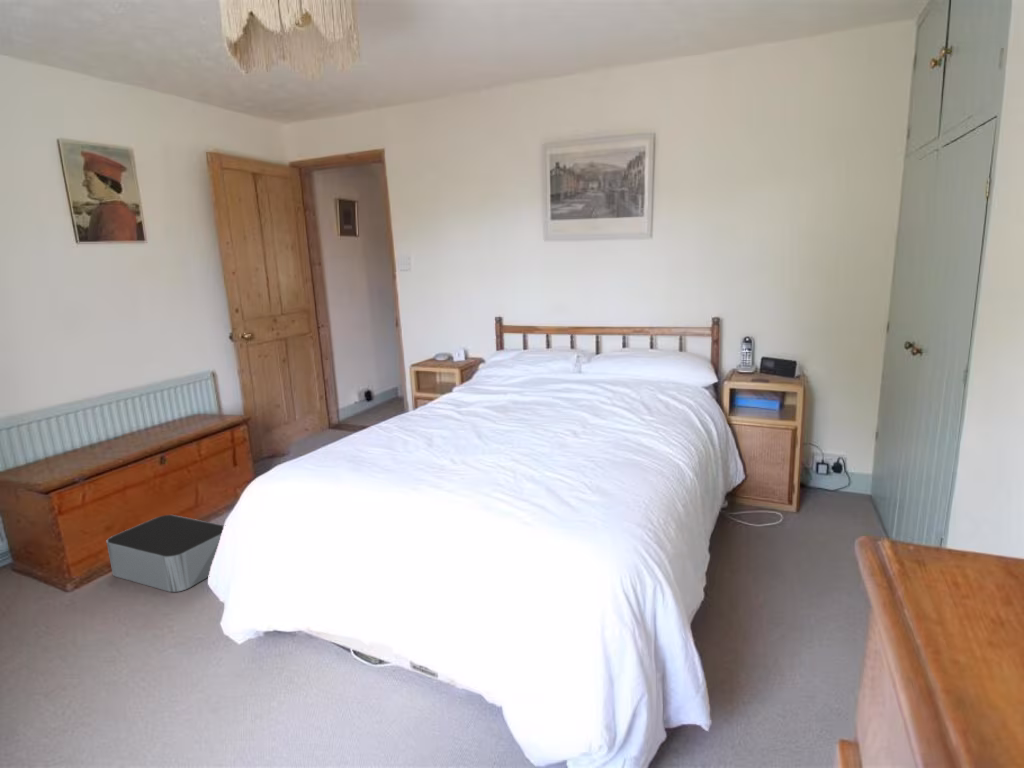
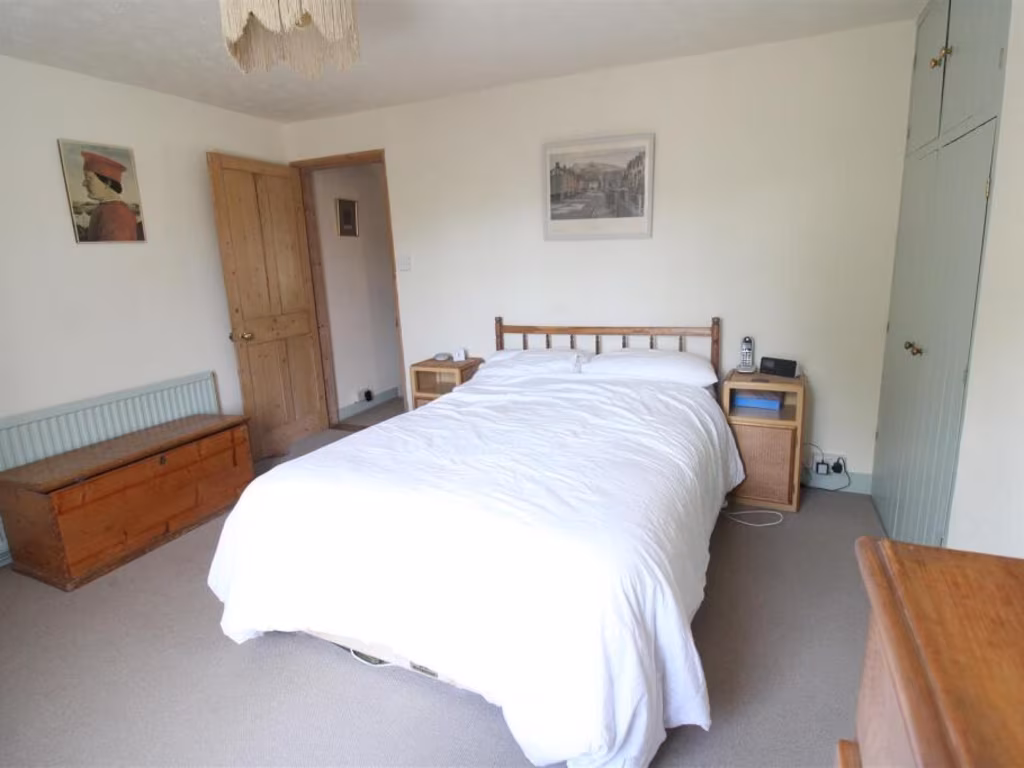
- storage bin (171, 550)
